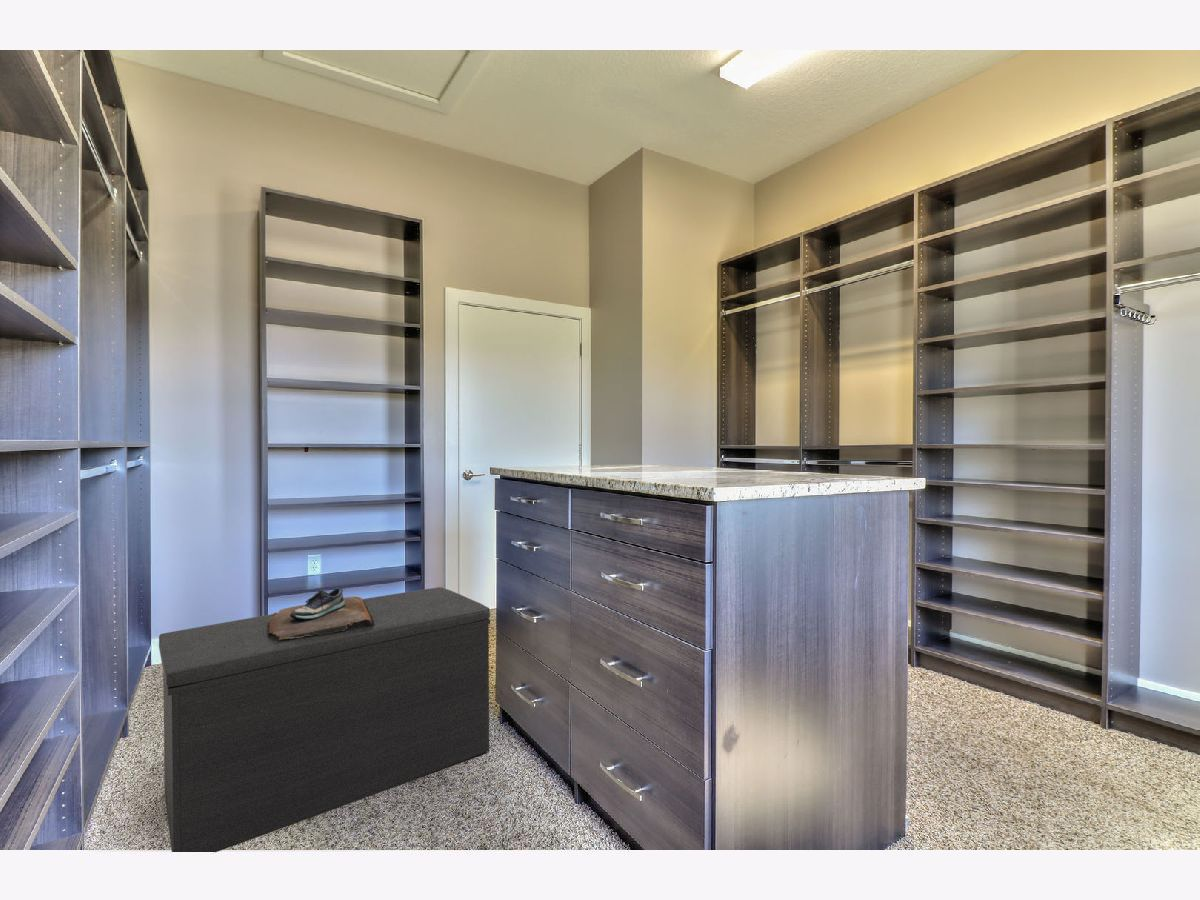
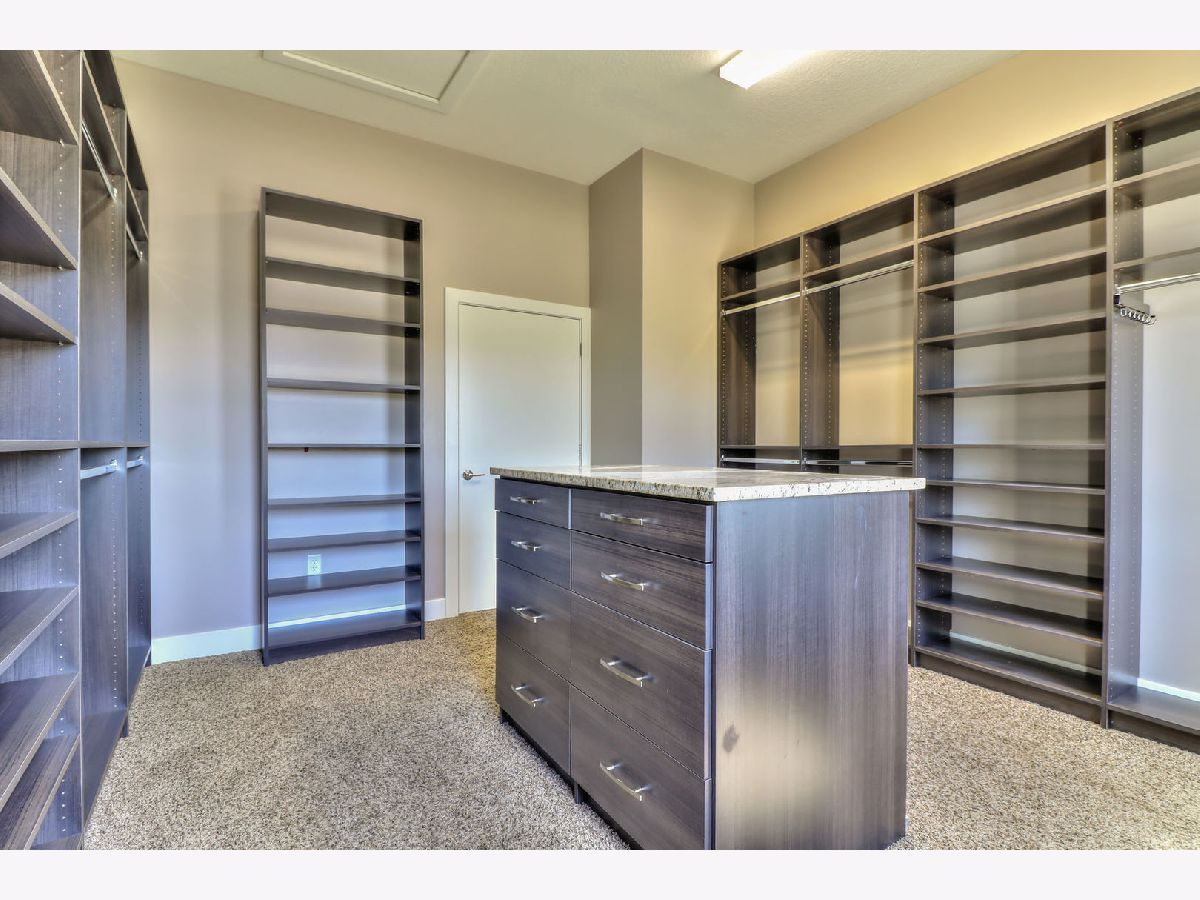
- shoe (320, 605)
- bench (336, 695)
